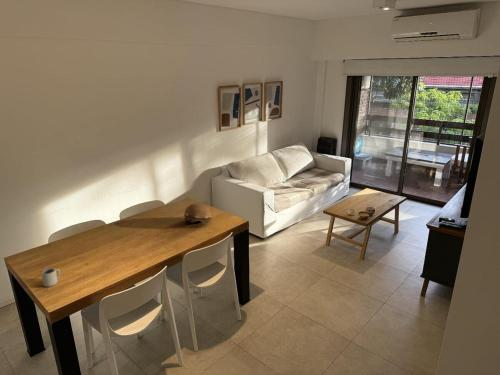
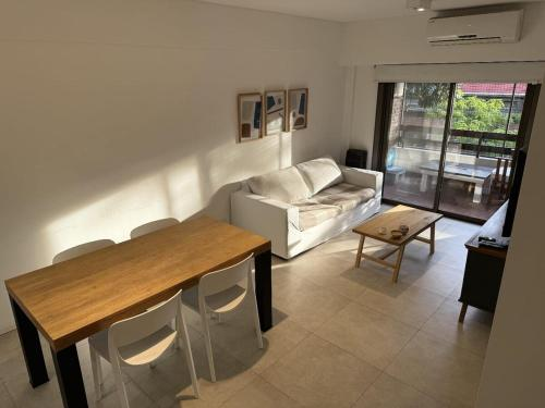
- decorative bowl (197, 213)
- cup (51, 276)
